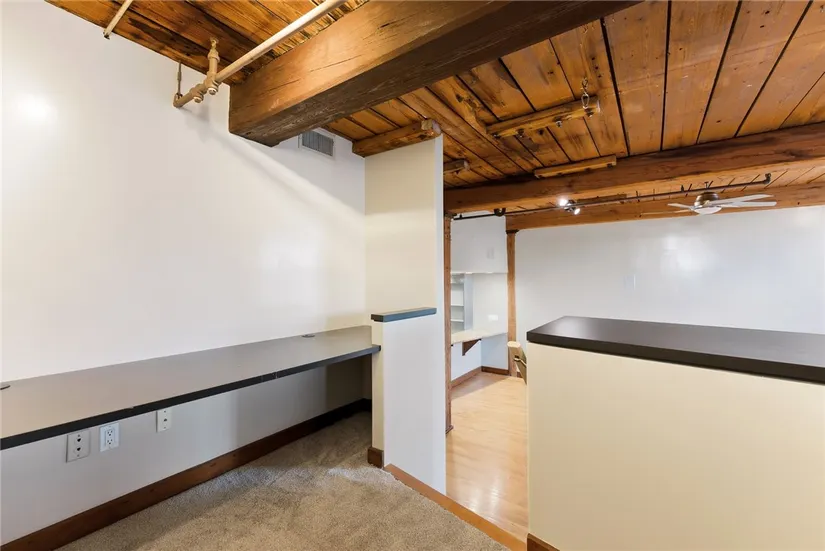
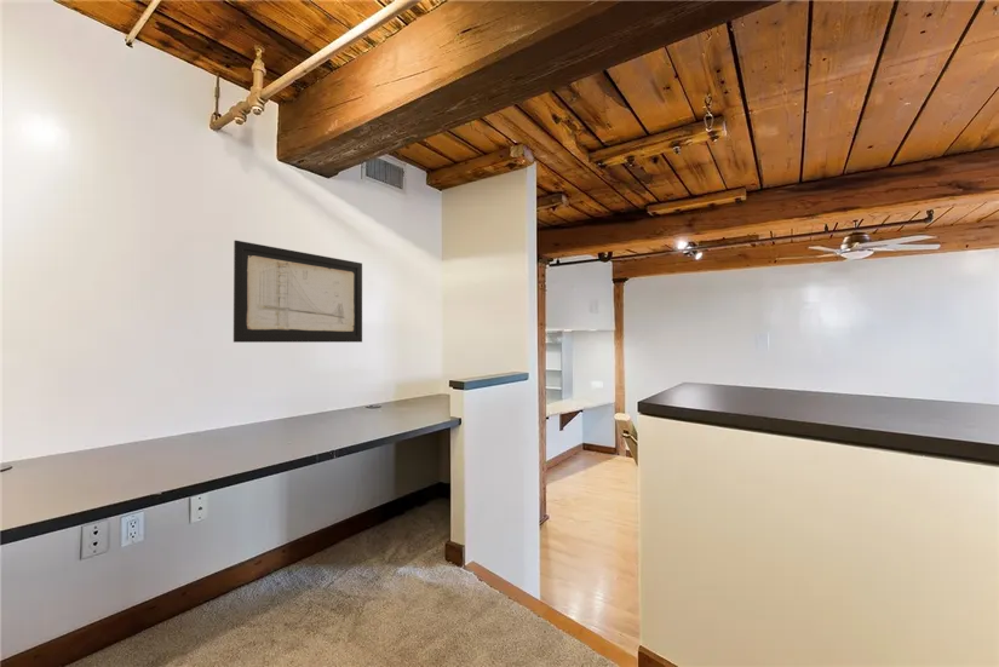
+ wall art (305, 297)
